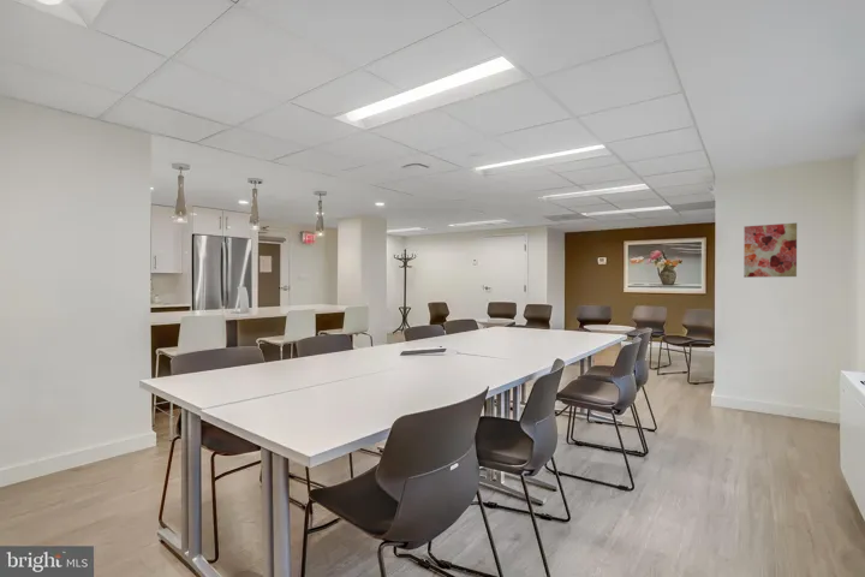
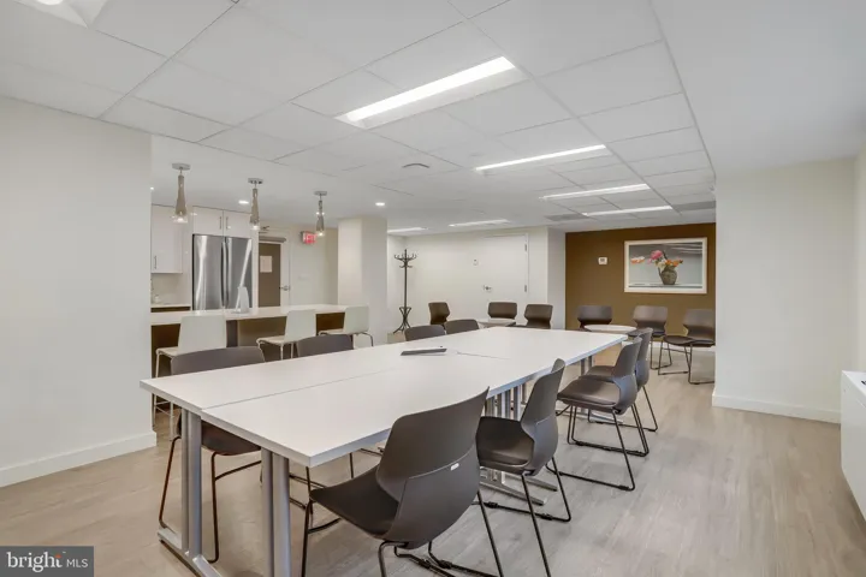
- wall art (769, 250)
